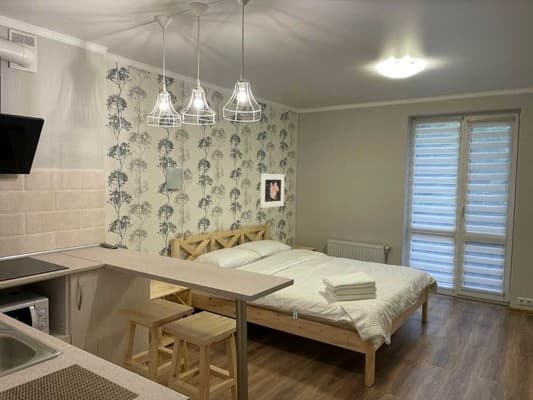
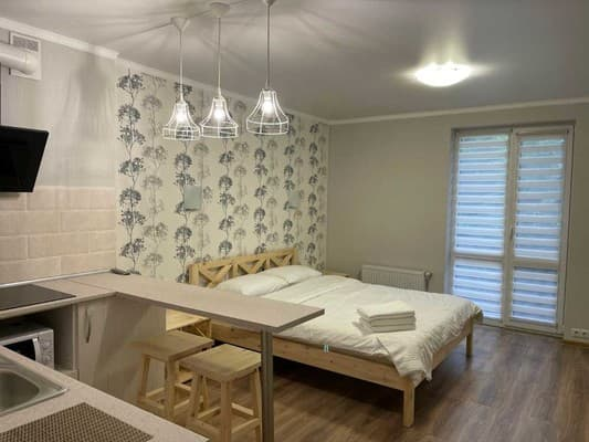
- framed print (272, 190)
